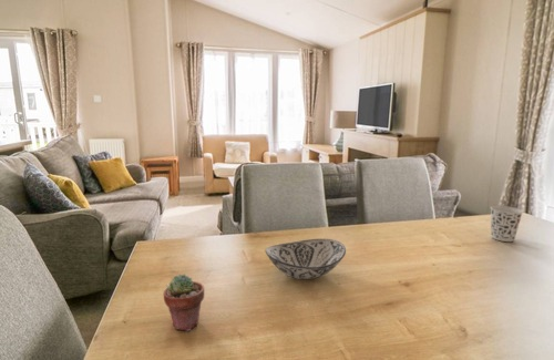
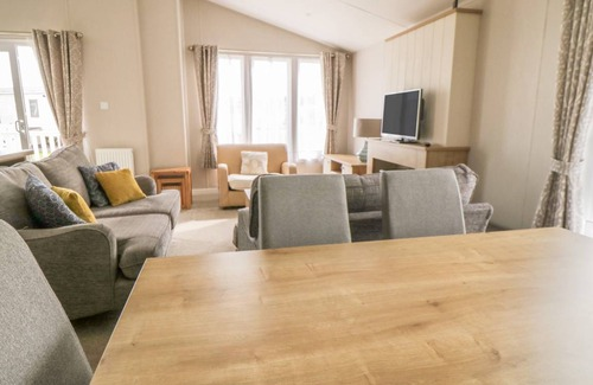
- cup (504, 224)
- decorative bowl (305, 260)
- potted succulent (184, 299)
